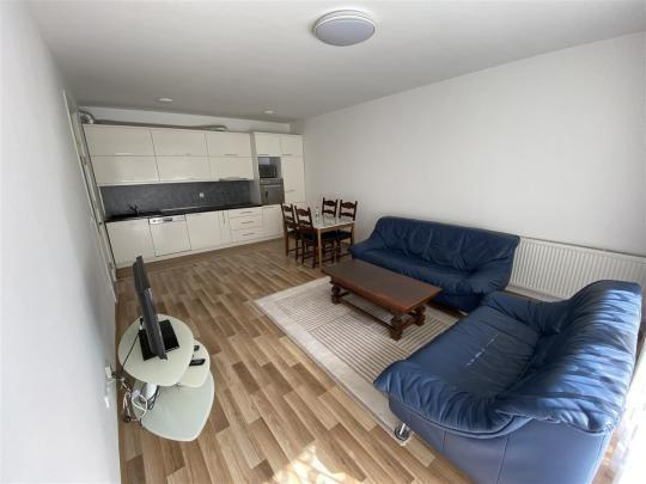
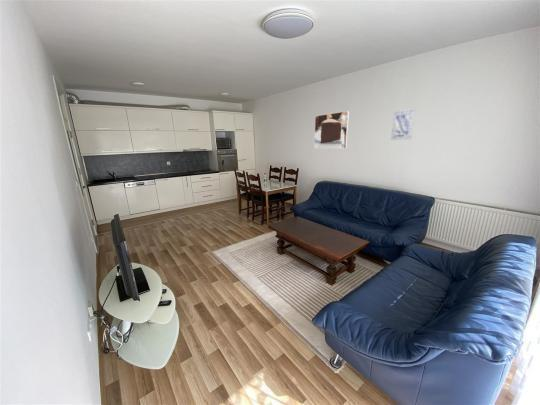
+ wall art (402, 125)
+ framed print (330, 131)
